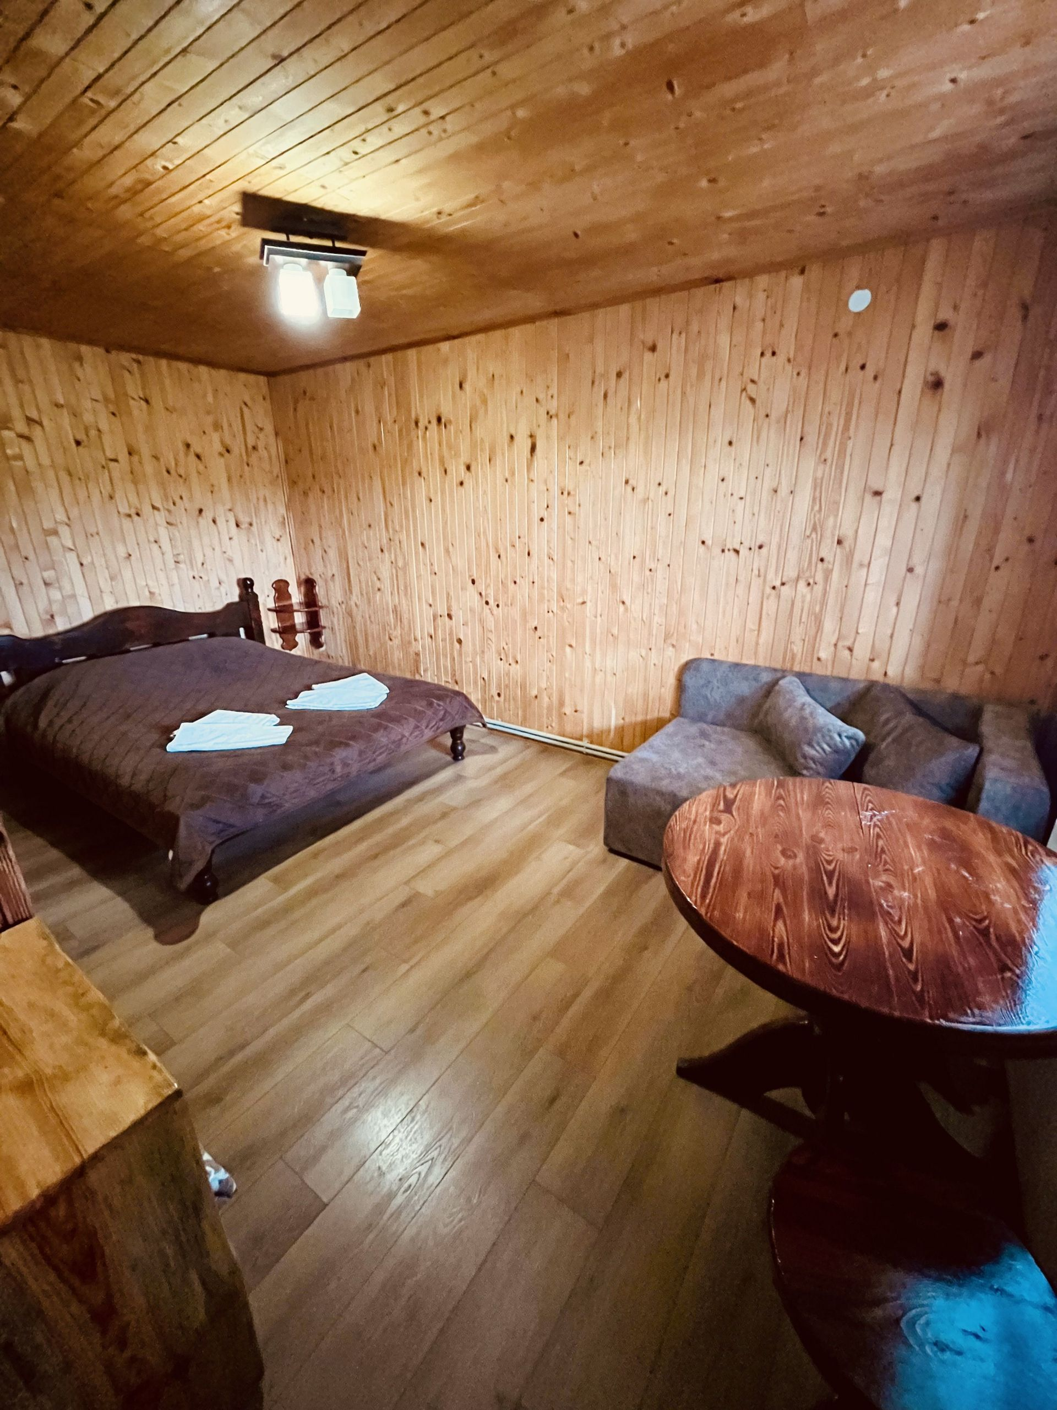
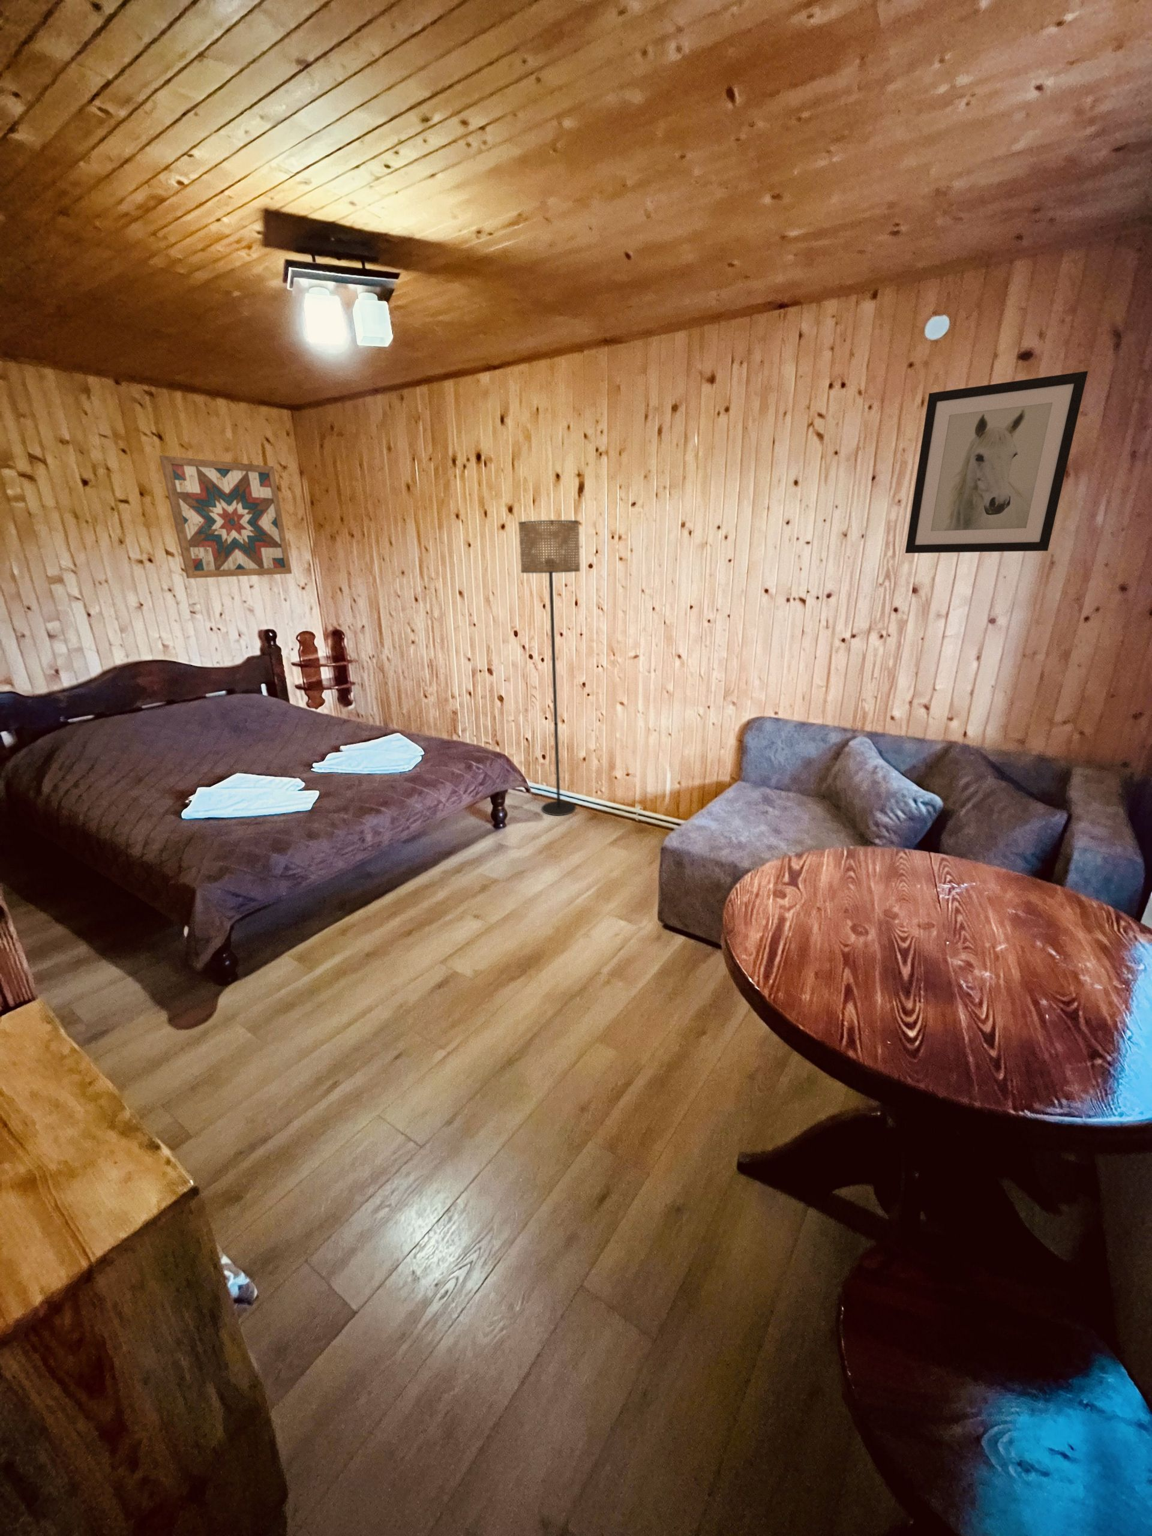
+ wall art (987, 470)
+ wall art (231, 520)
+ floor lamp (554, 676)
